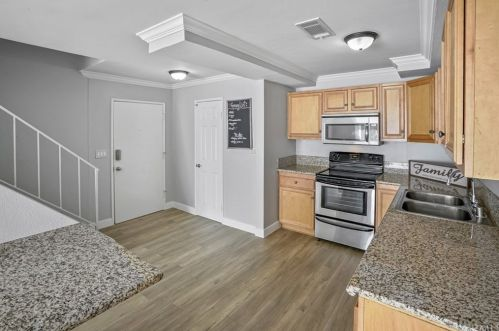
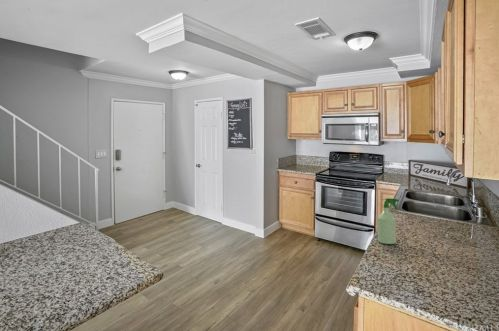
+ spray bottle (386, 220)
